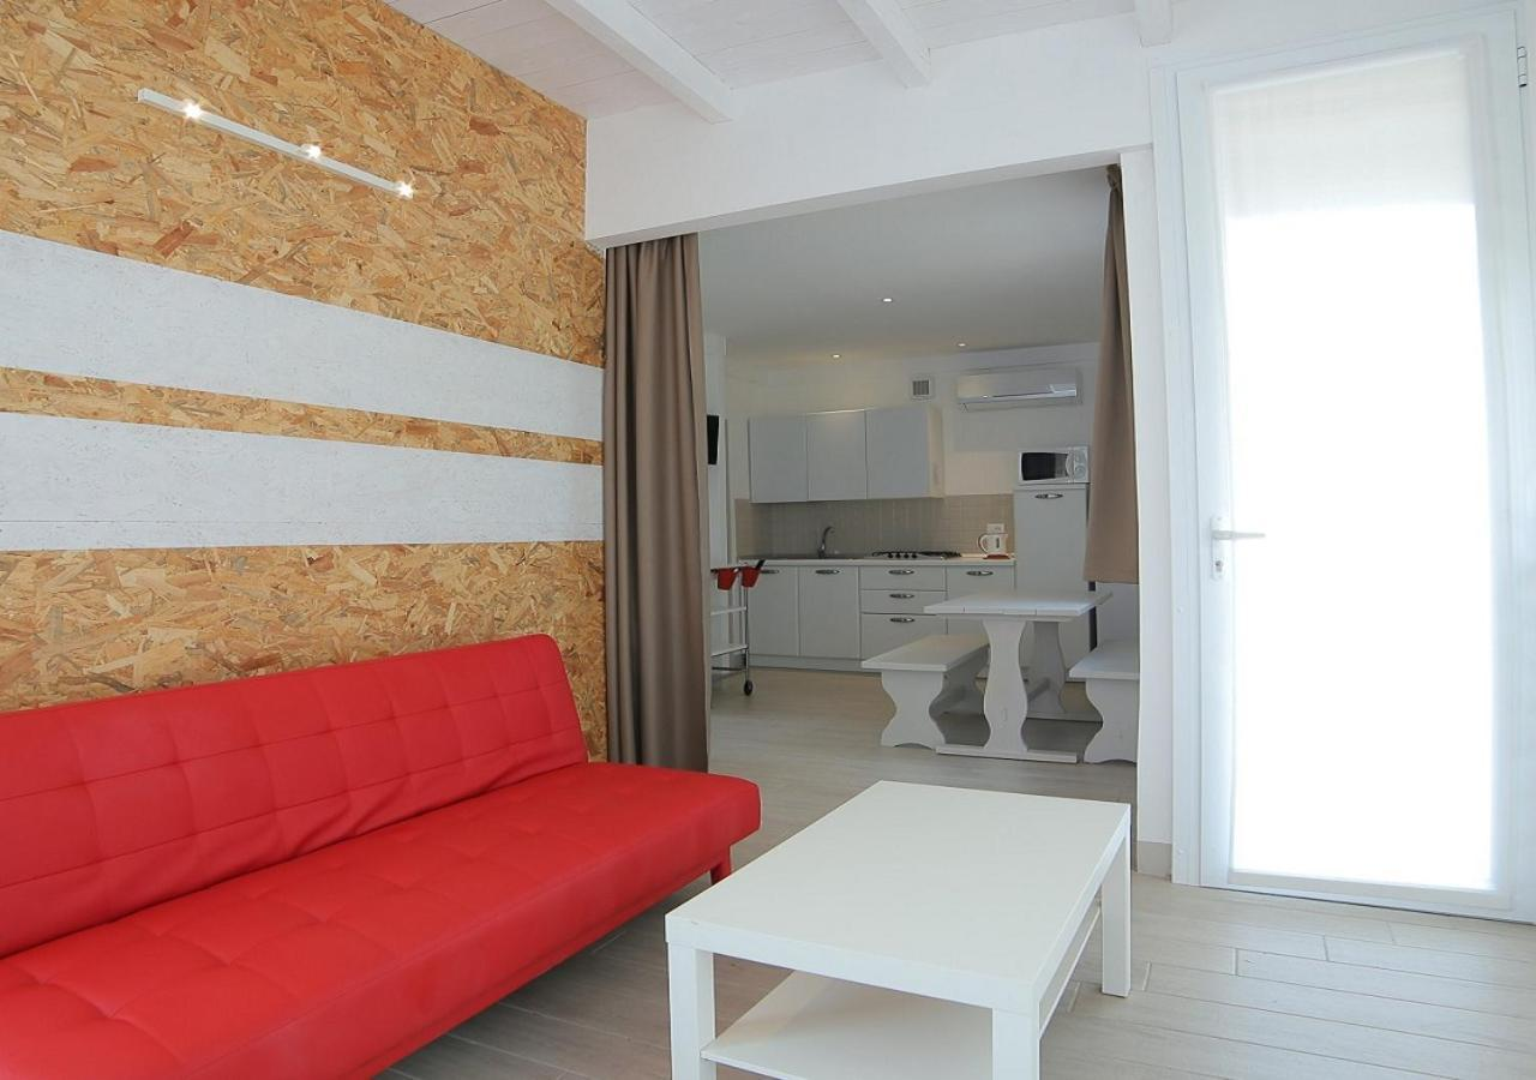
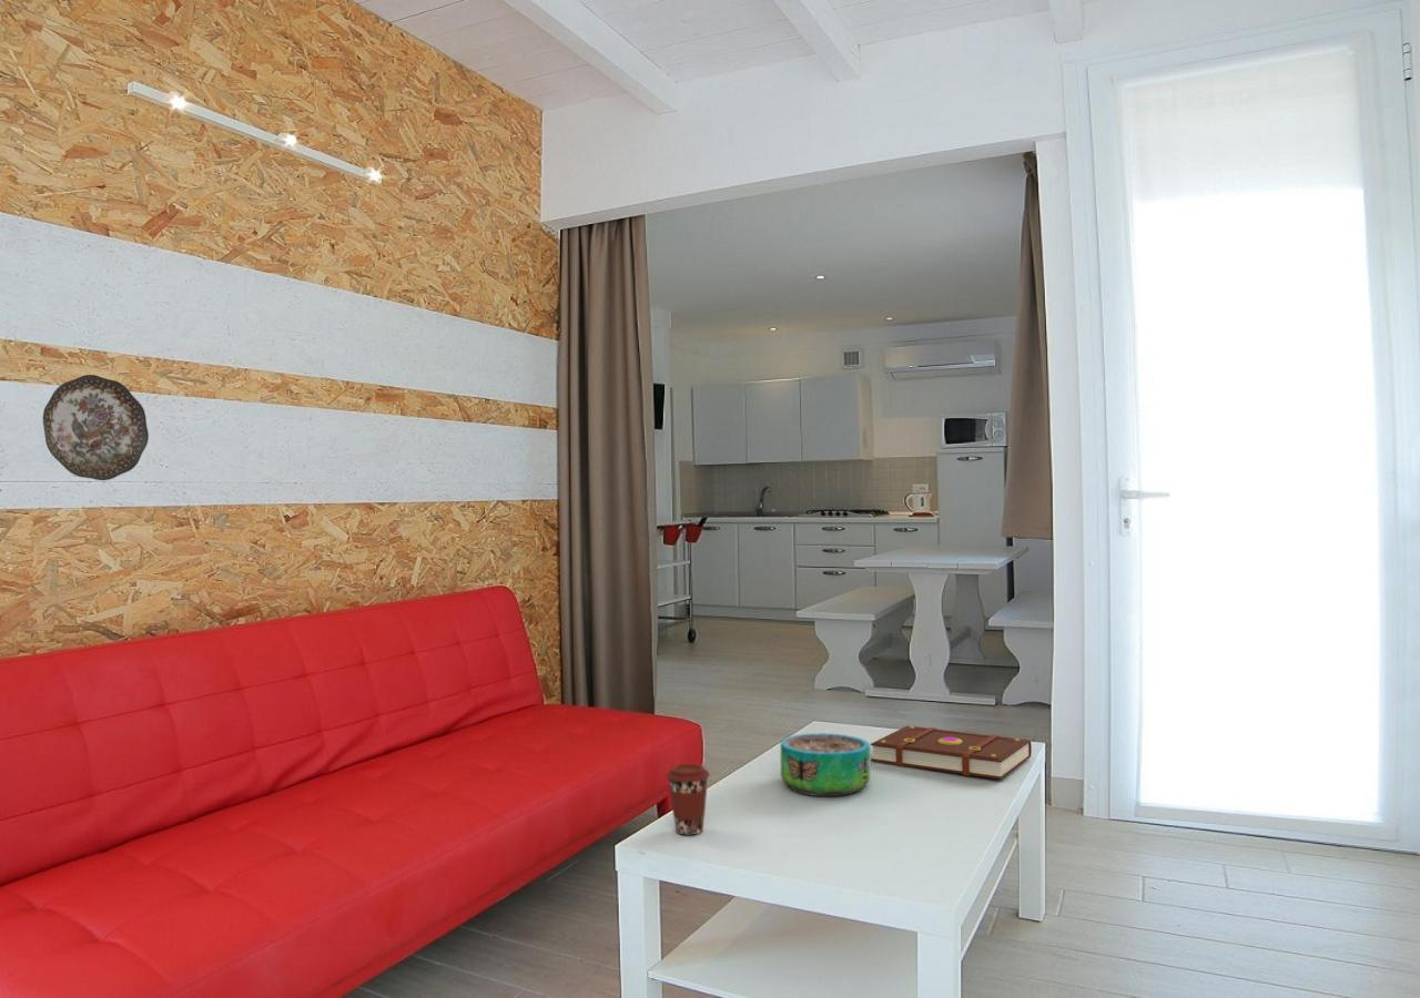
+ decorative bowl (824, 763)
+ book (951, 748)
+ coffee cup (688, 798)
+ decorative plate (94, 428)
